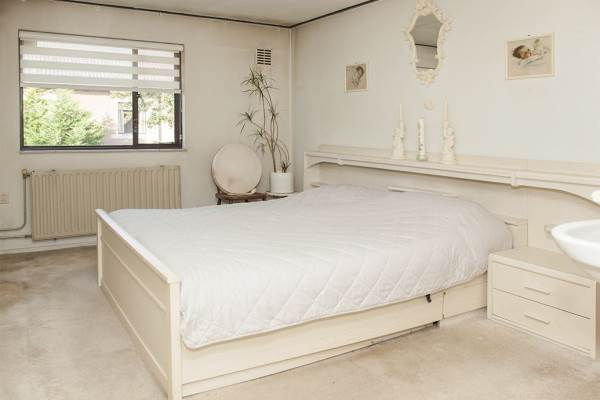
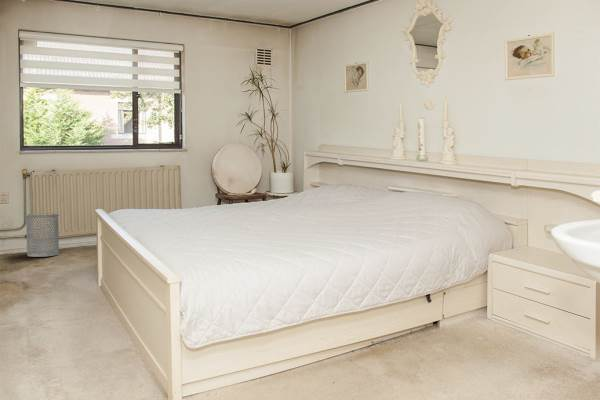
+ trash can (42, 234)
